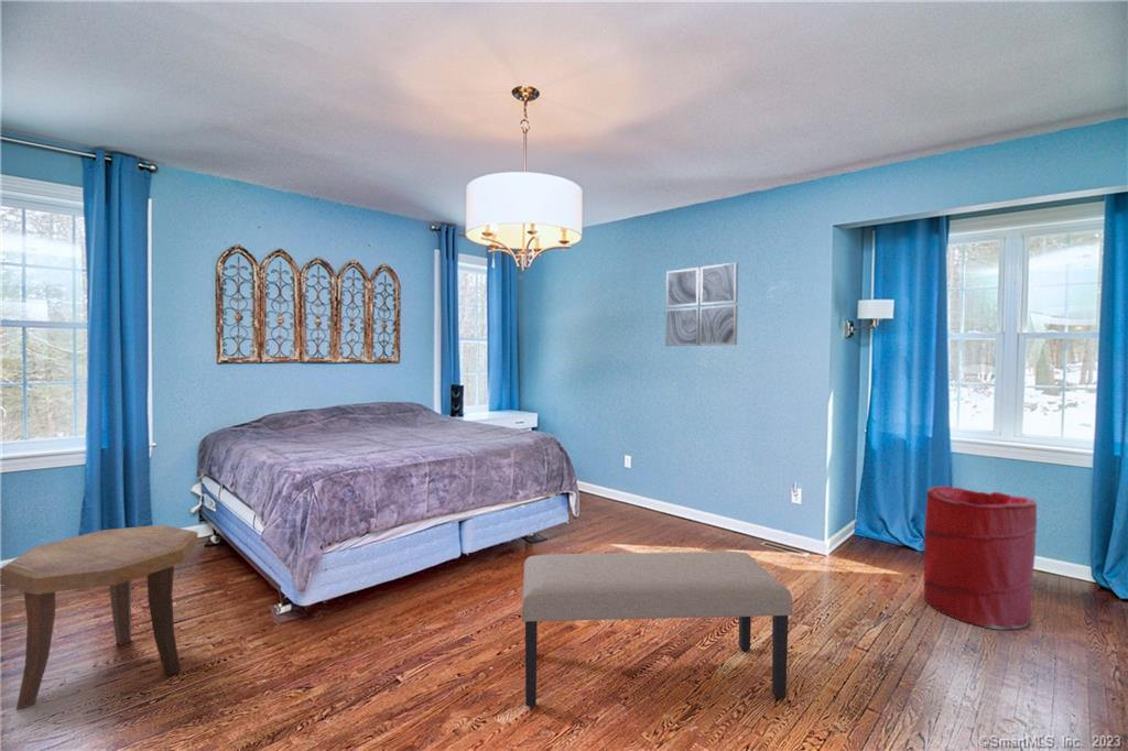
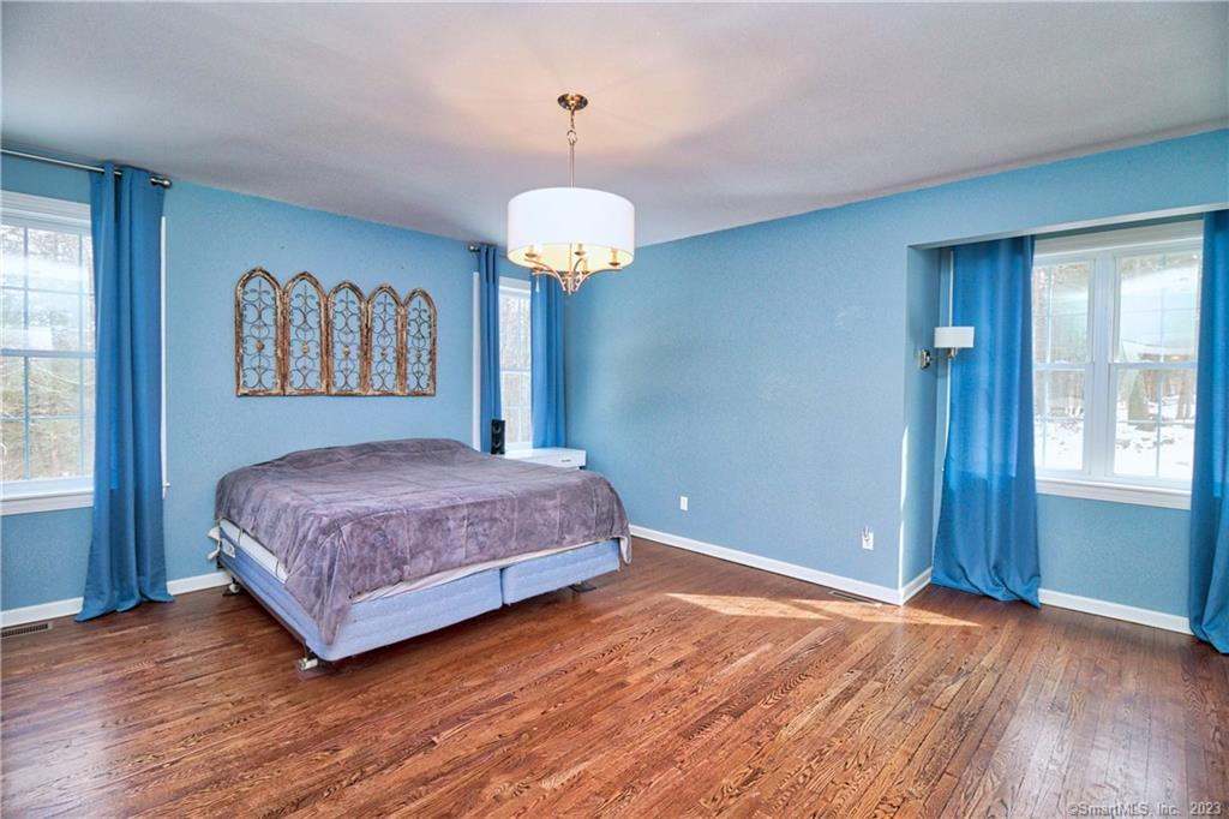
- bench (647, 618)
- side table (111, 608)
- laundry hamper (977, 549)
- wall art (699, 307)
